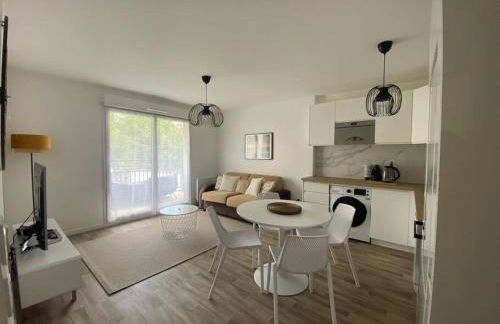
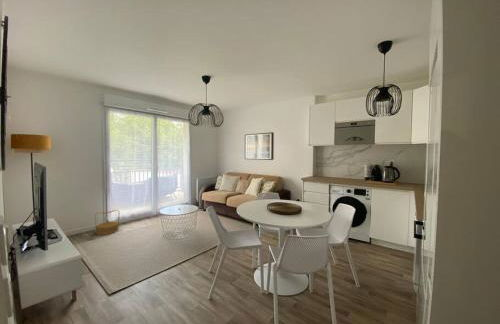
+ basket (107, 221)
